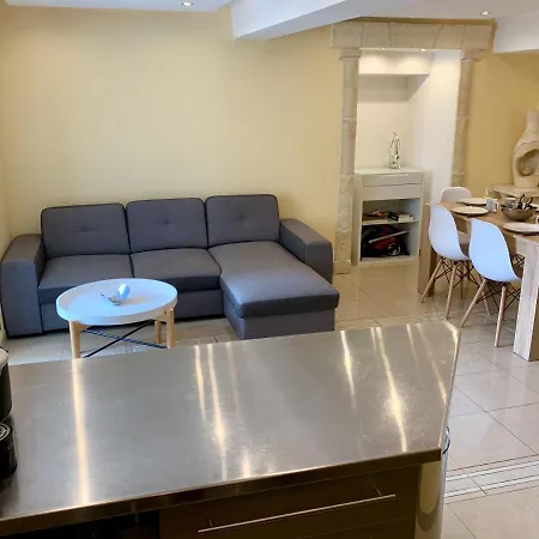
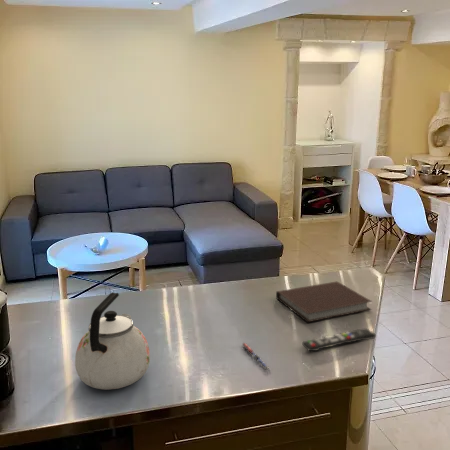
+ kettle (112, 336)
+ remote control (339, 339)
+ pen (255, 355)
+ notebook (322, 299)
